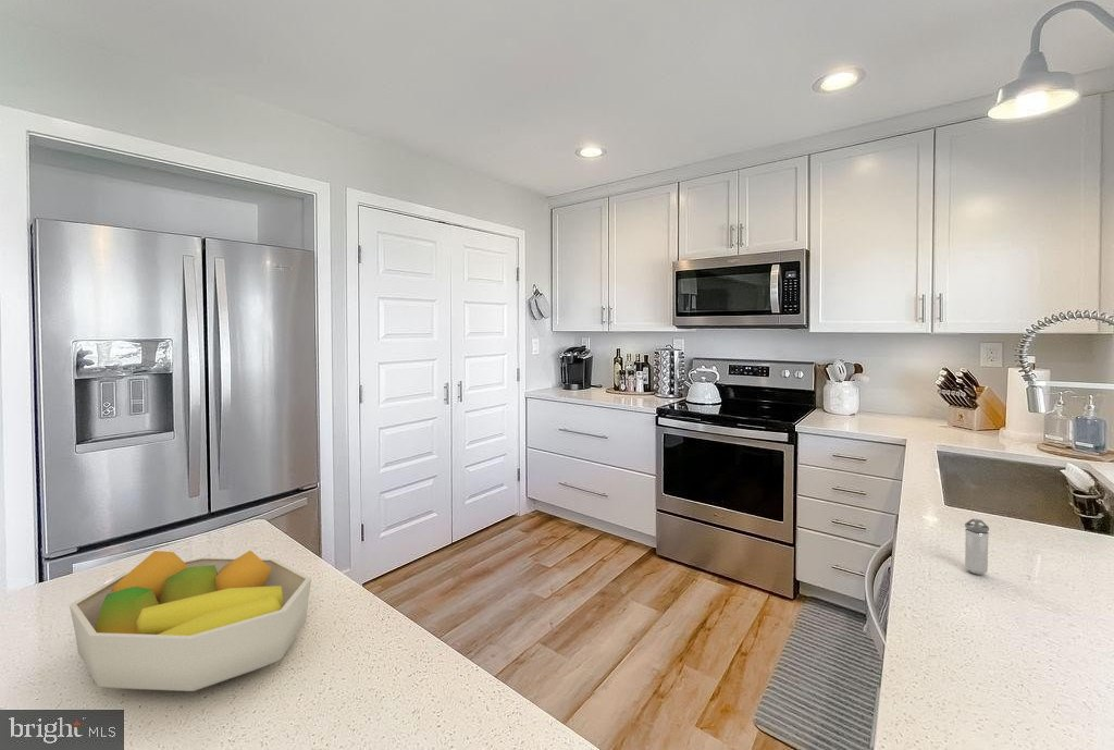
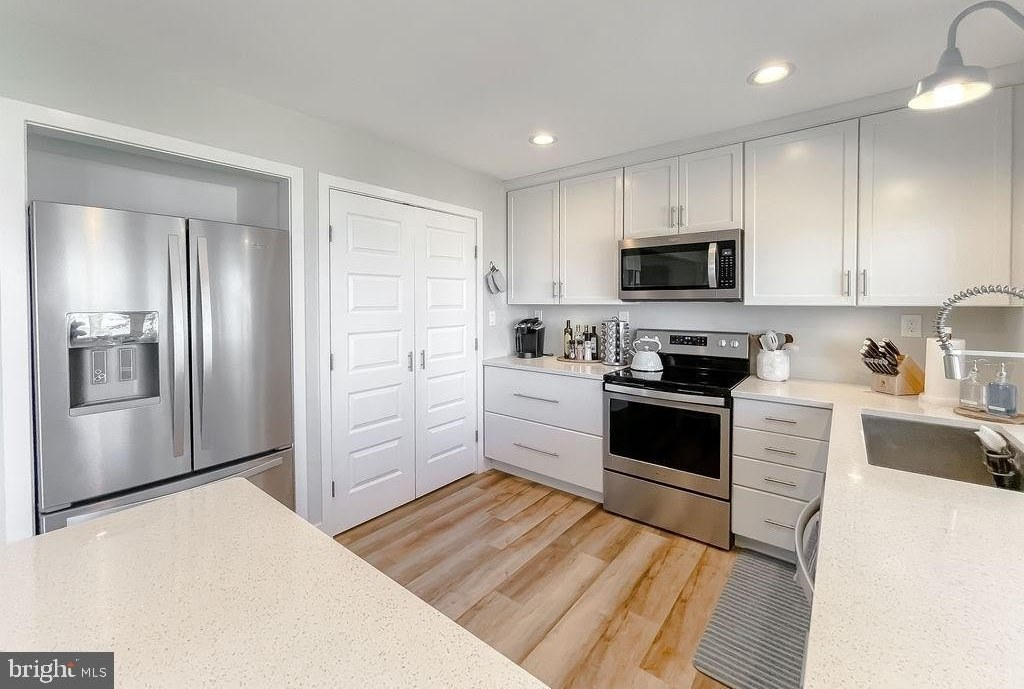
- fruit bowl (197, 607)
- shaker (976, 545)
